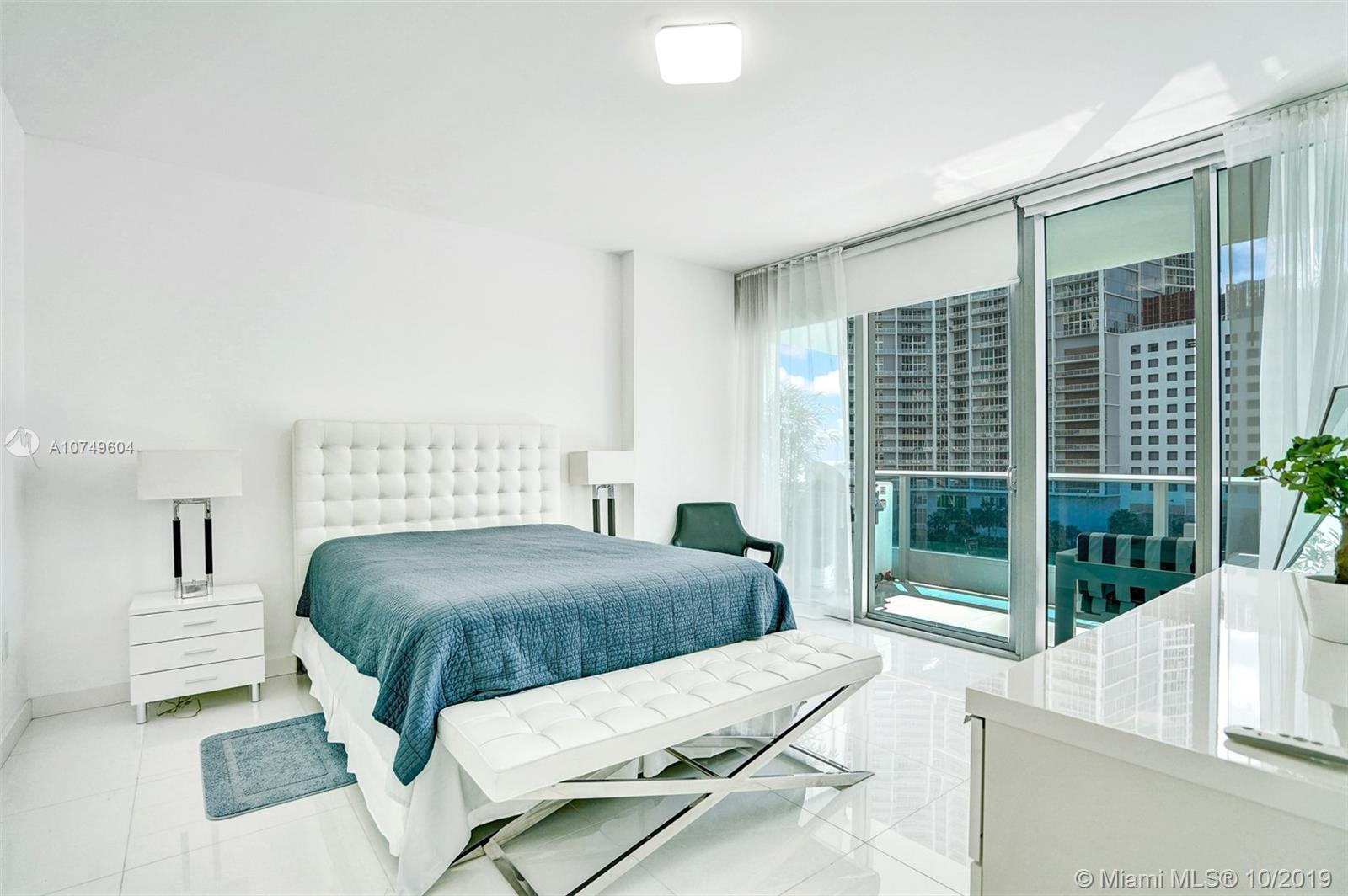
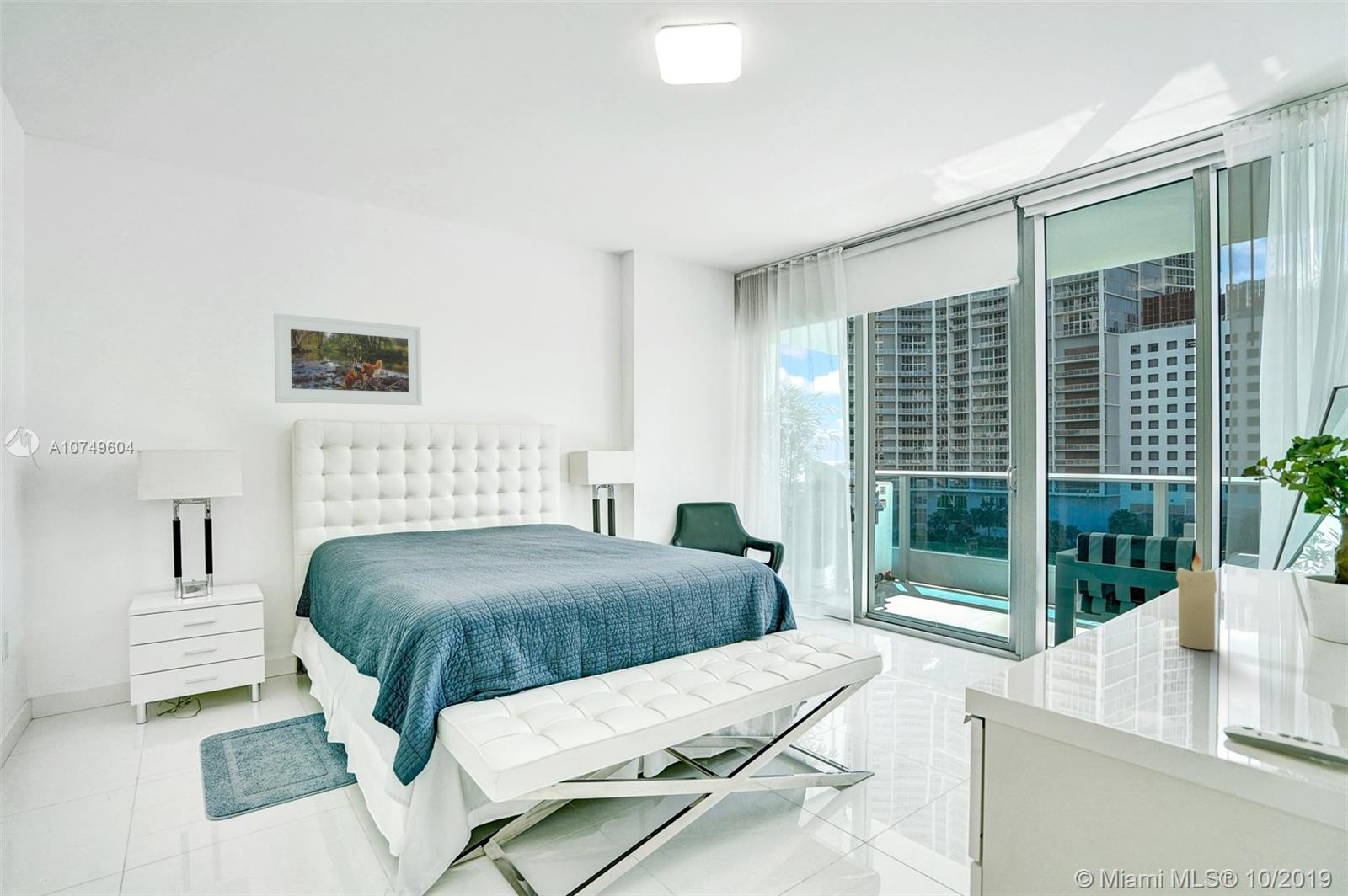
+ candle (1196, 599)
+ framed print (352, 362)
